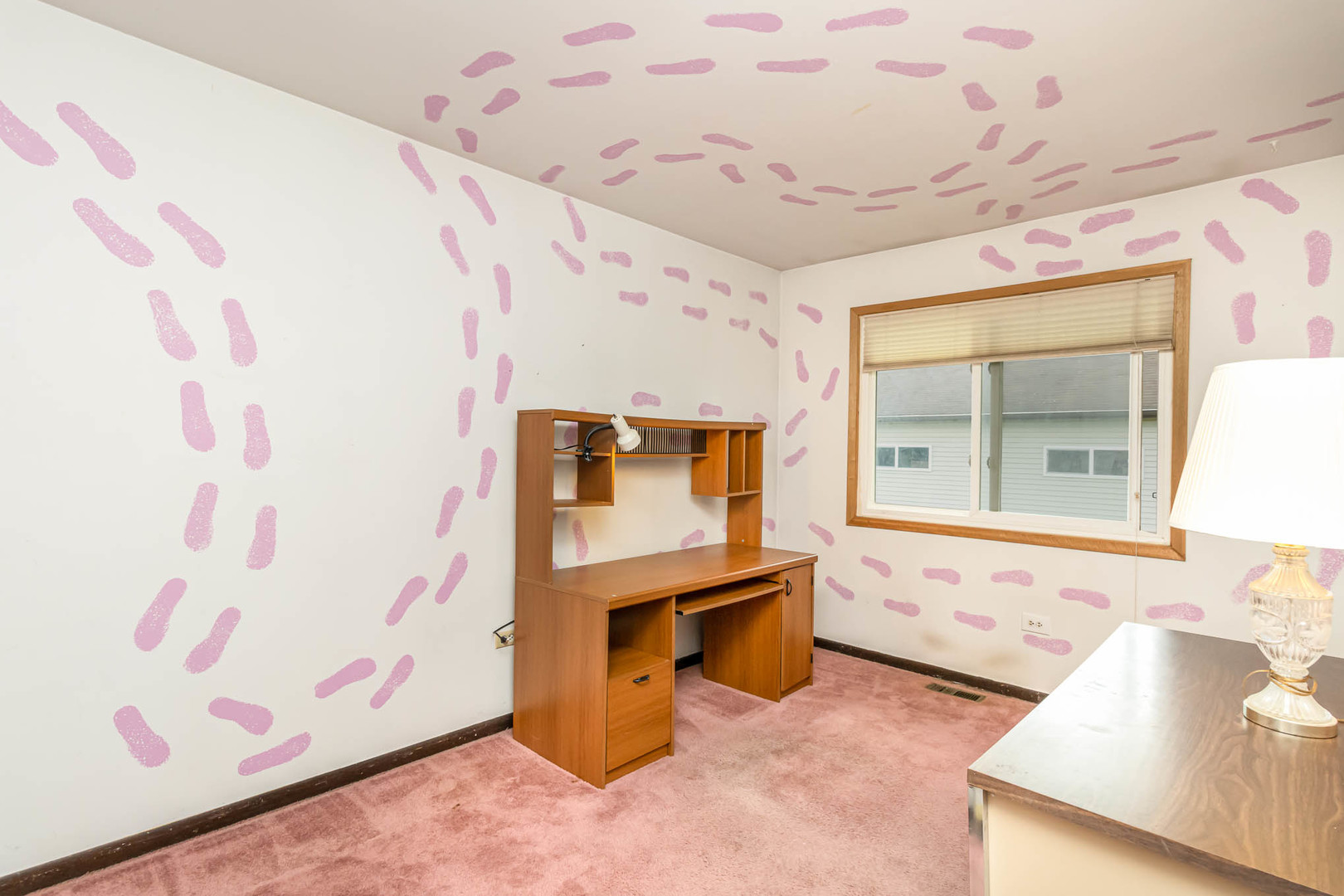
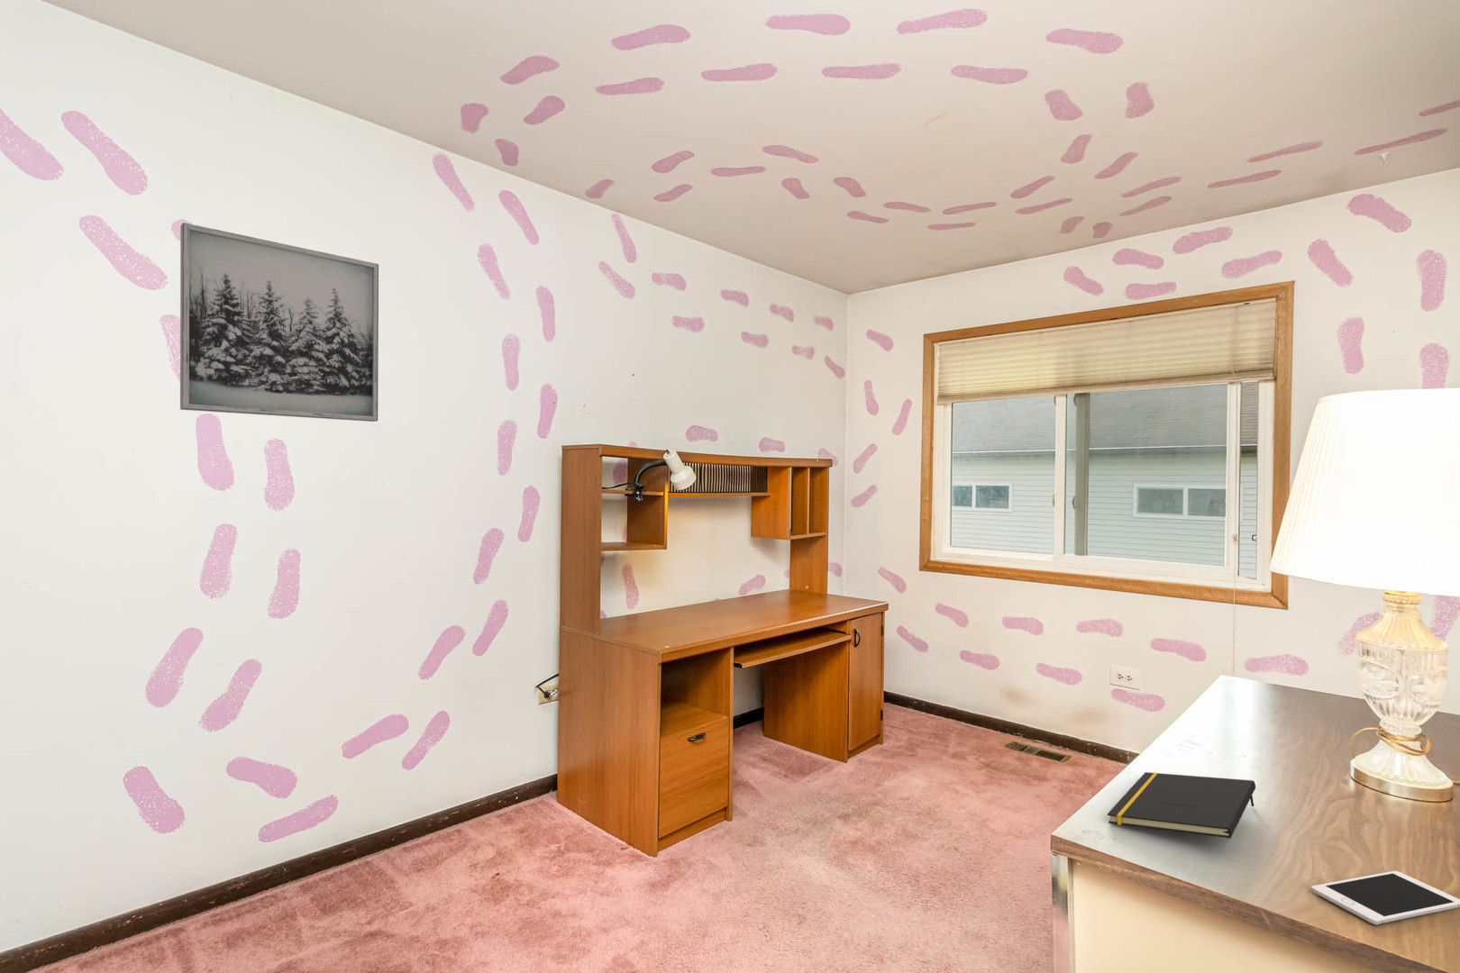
+ cell phone (1386, 896)
+ wall art (287, 330)
+ notepad (1182, 801)
